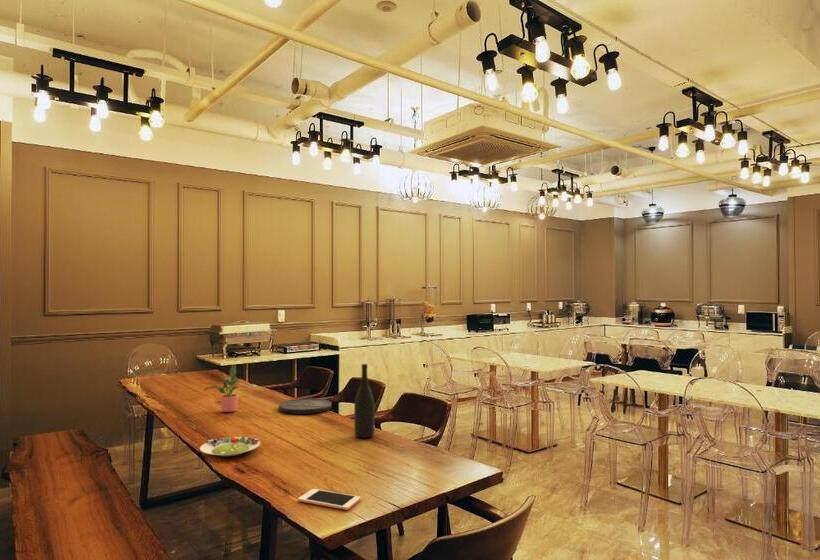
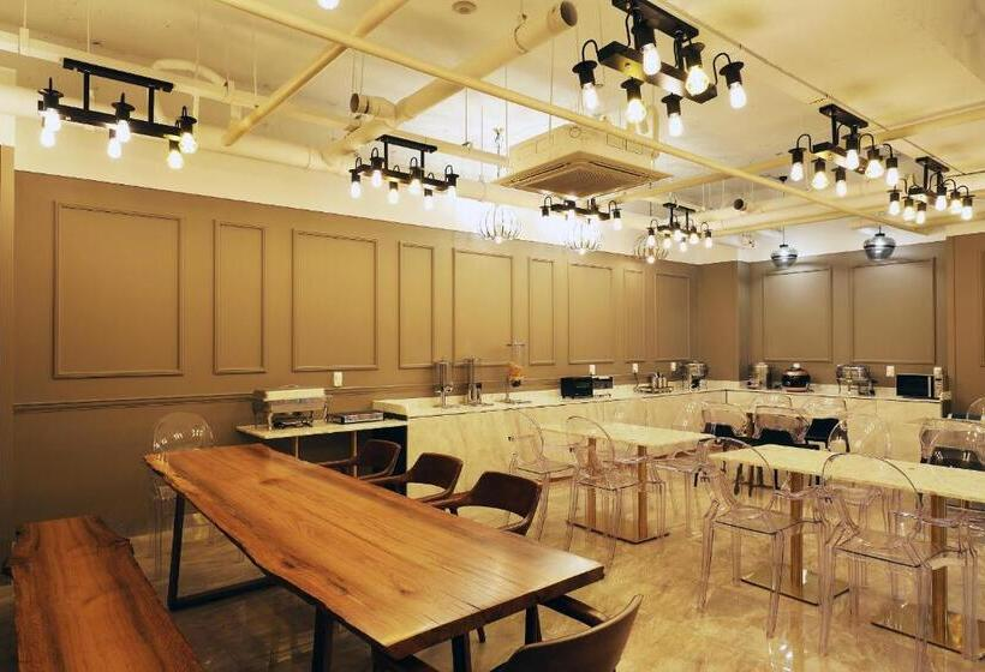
- salad plate (230, 447)
- cell phone (329, 499)
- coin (305, 405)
- wine bottle (364, 400)
- potted plant (221, 387)
